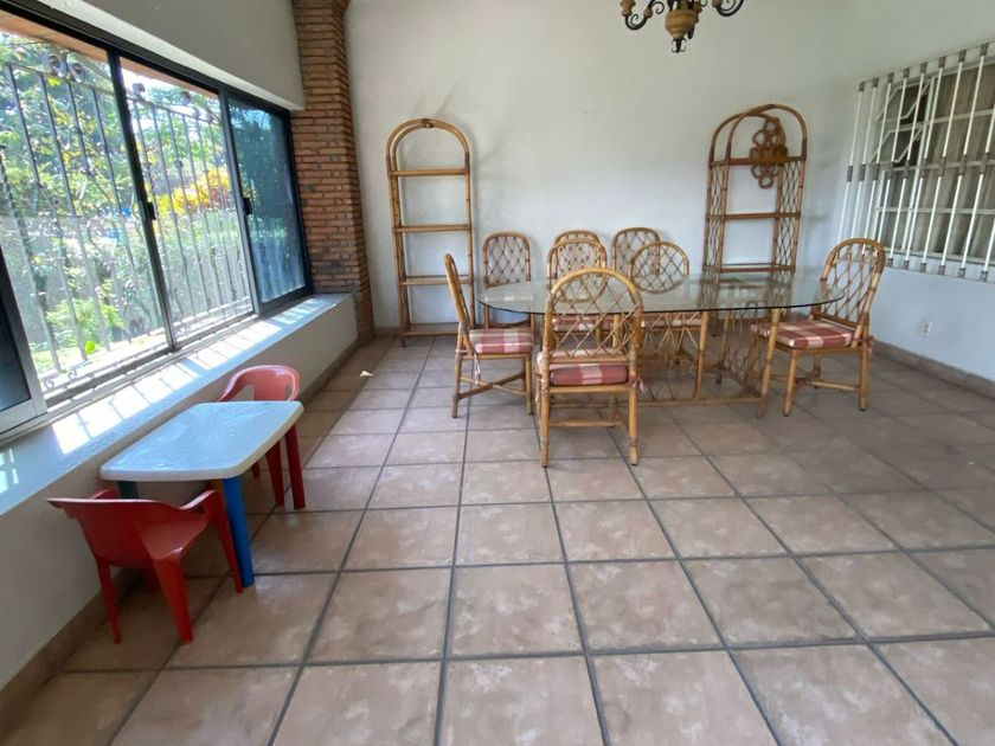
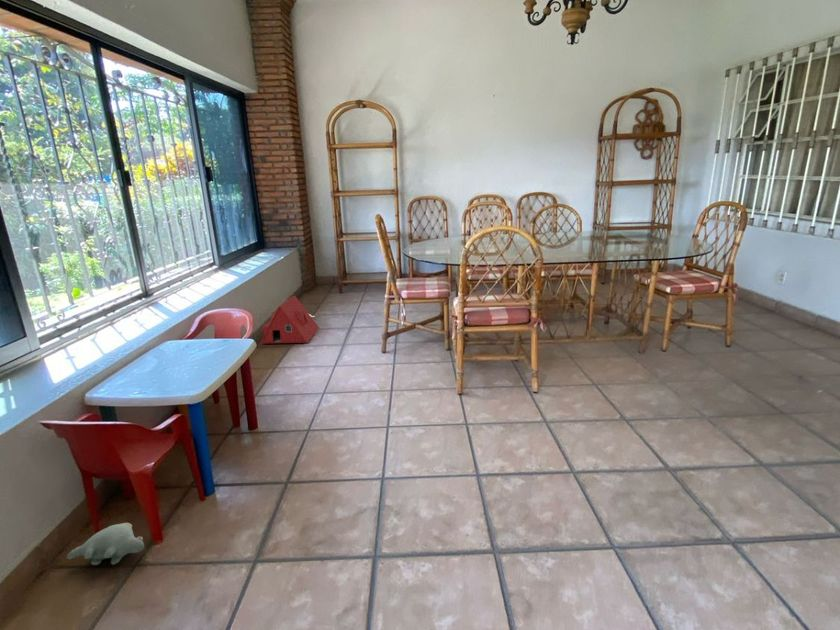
+ plush toy (110, 541)
+ toy house (288, 318)
